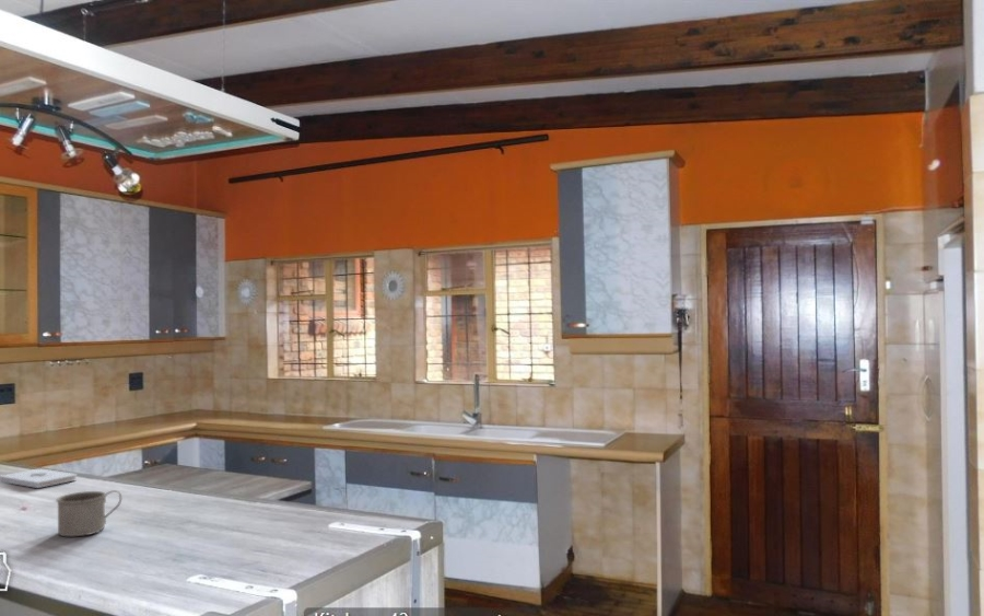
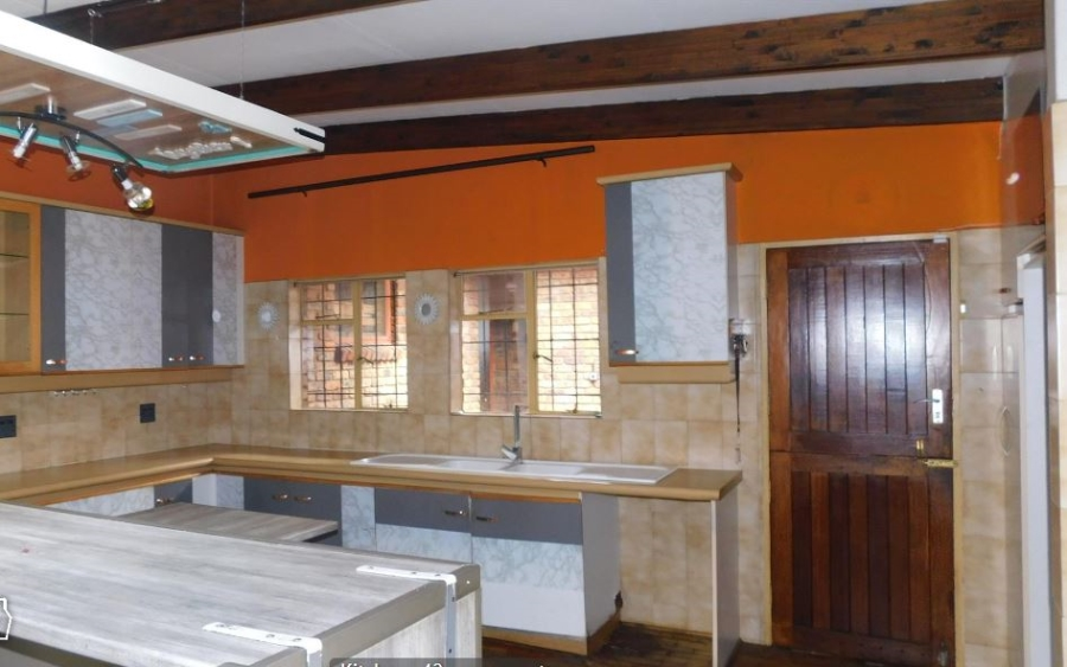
- mug (85, 512)
- notepad (38, 477)
